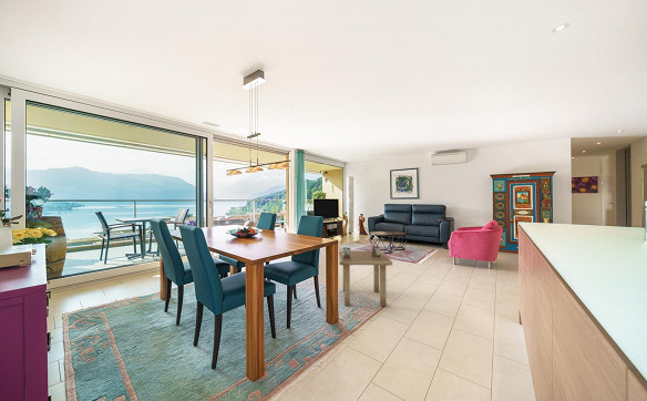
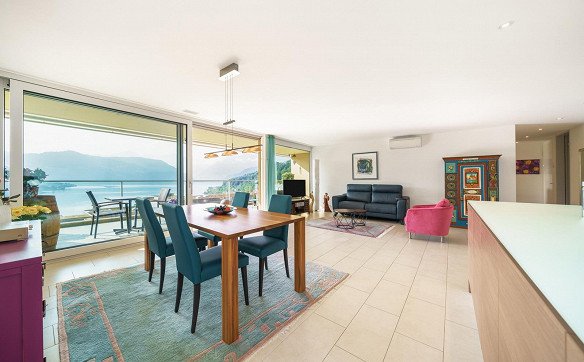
- side table (362, 264)
